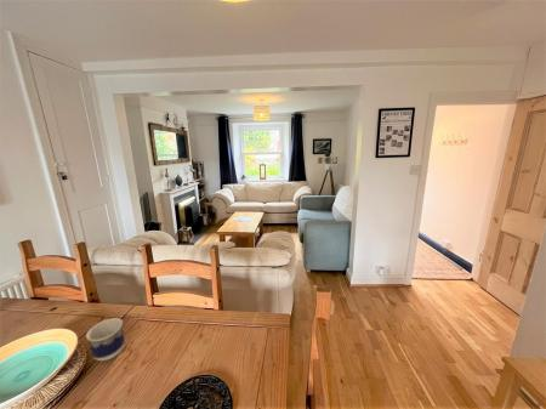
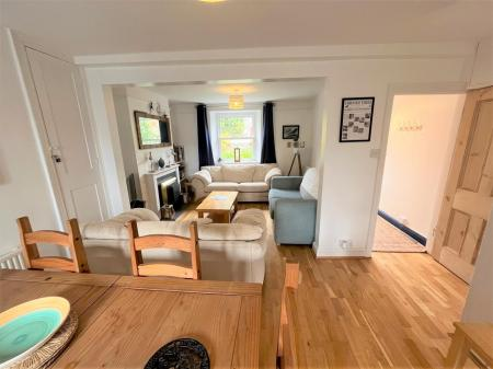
- cup (104, 340)
